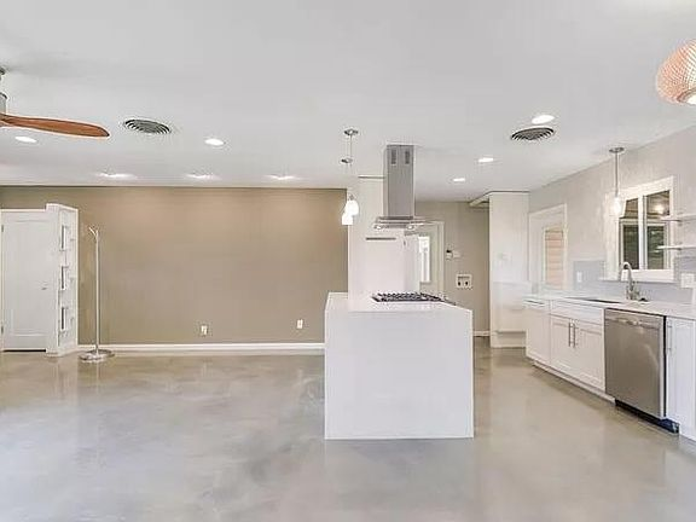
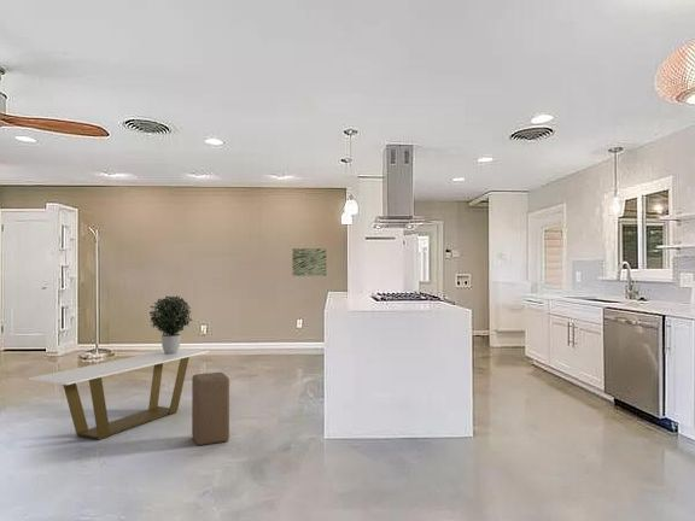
+ coffee table (150, 397)
+ wall art (309, 262)
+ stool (210, 406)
+ potted plant (171, 323)
